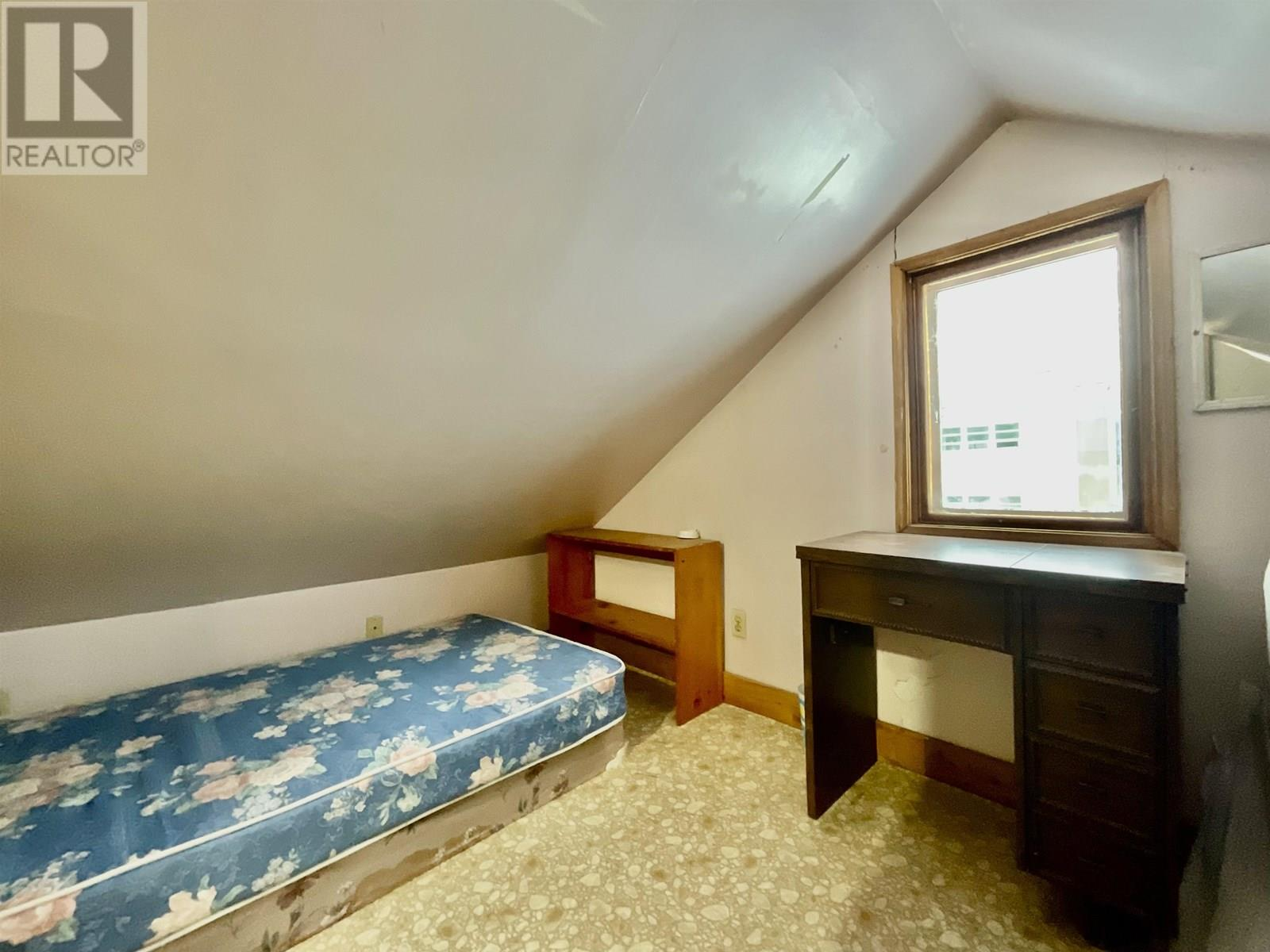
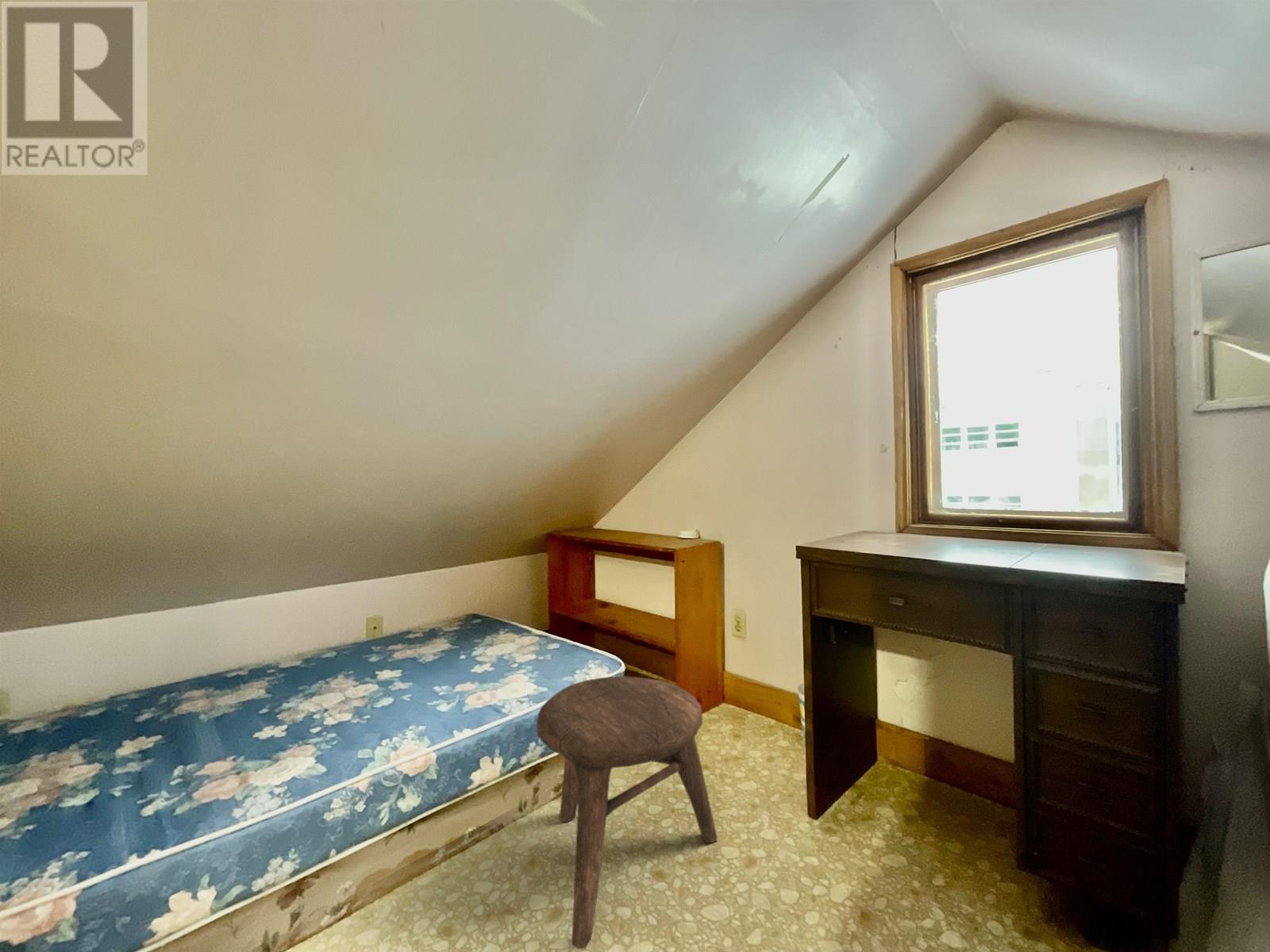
+ stool (610, 775)
